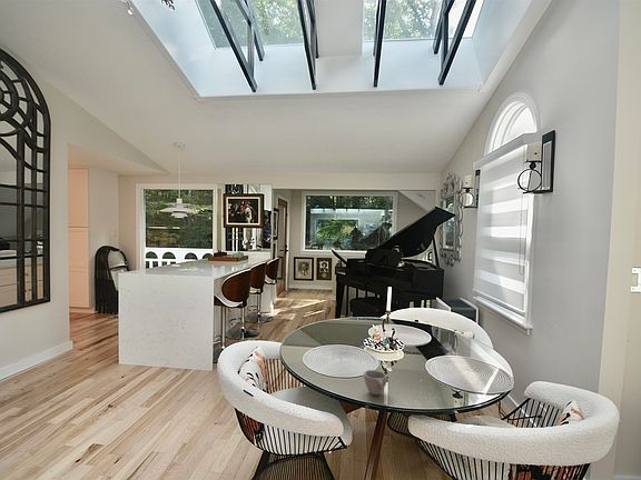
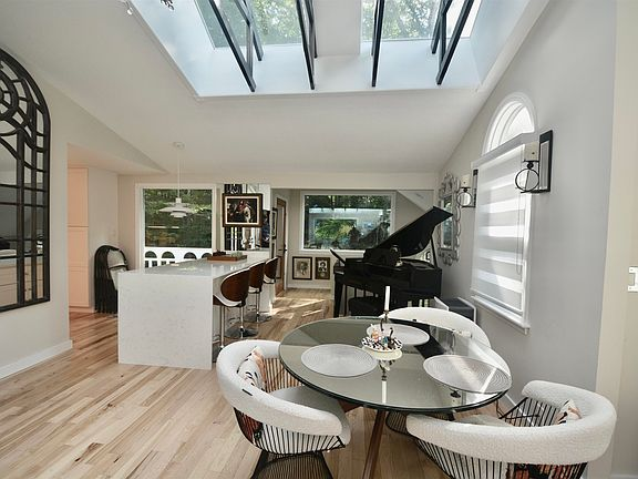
- cup (376, 384)
